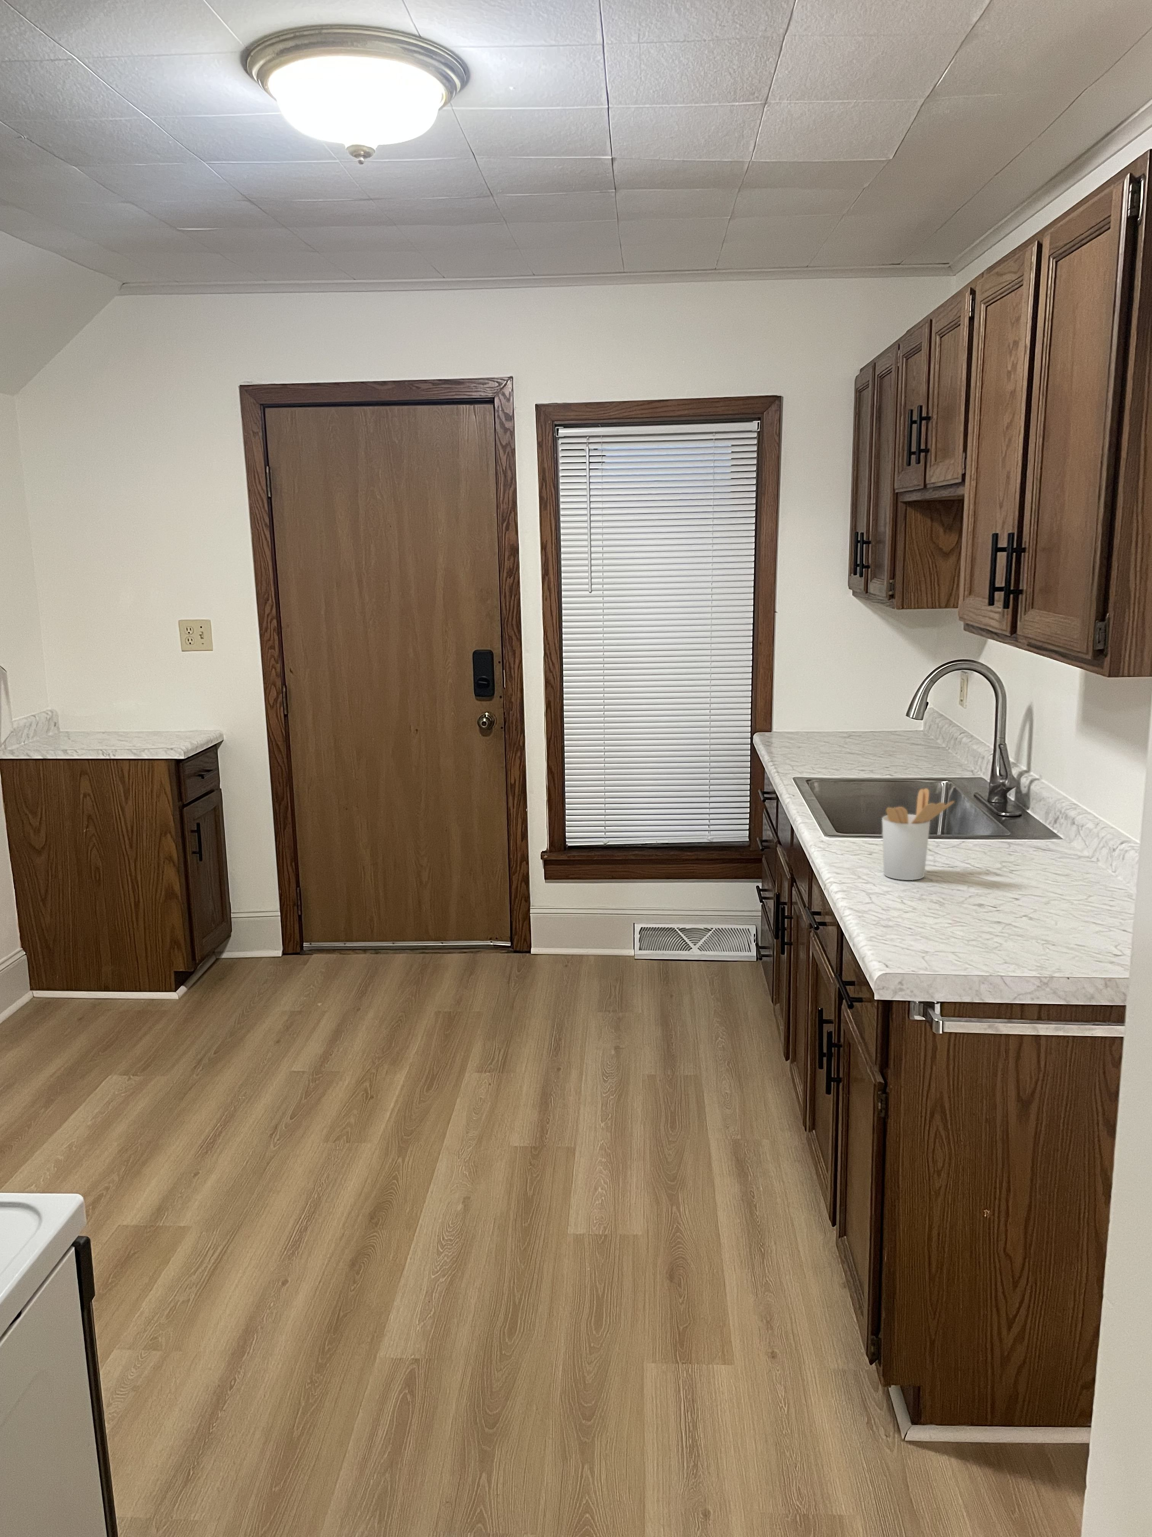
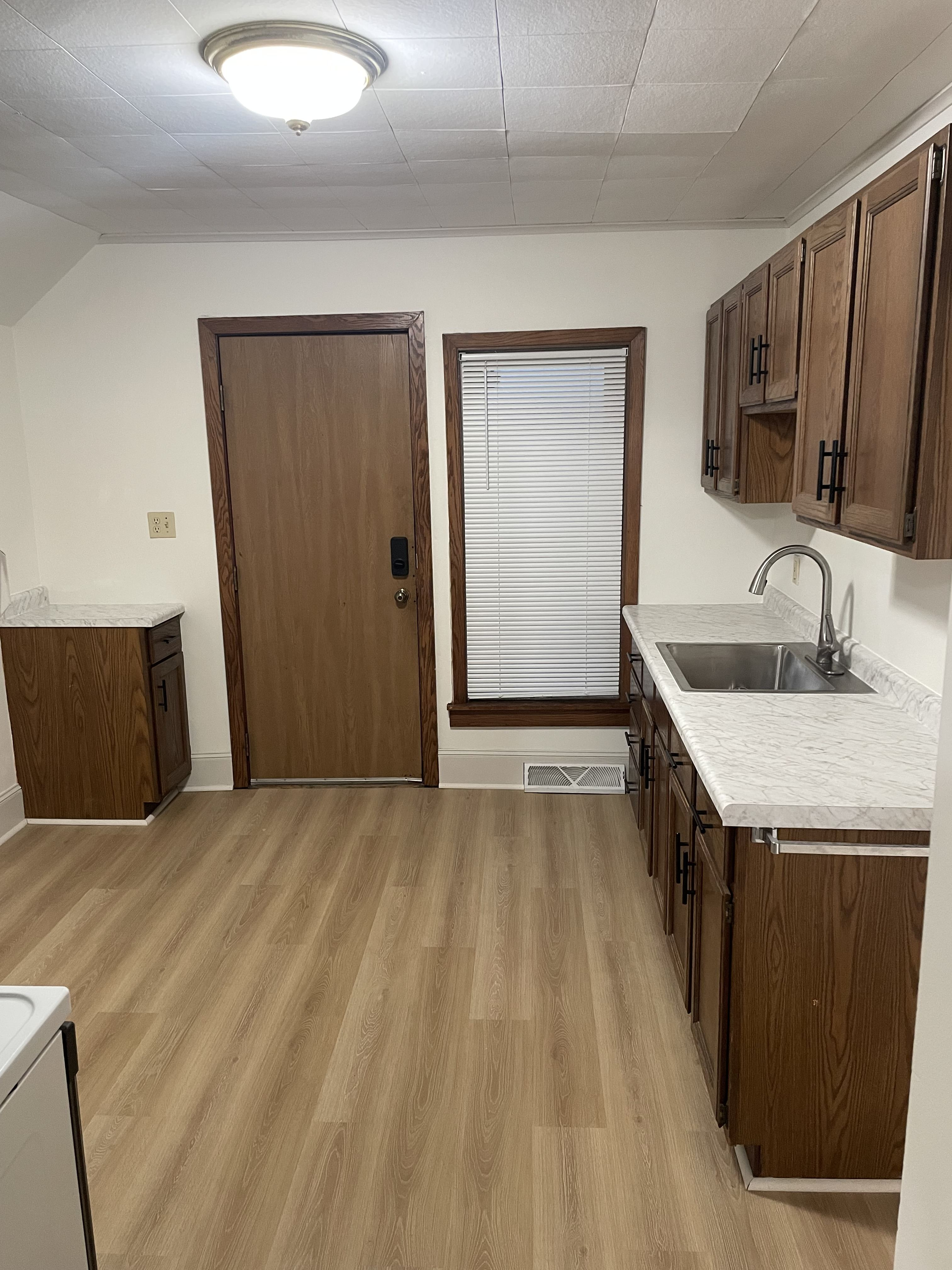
- utensil holder (915, 835)
